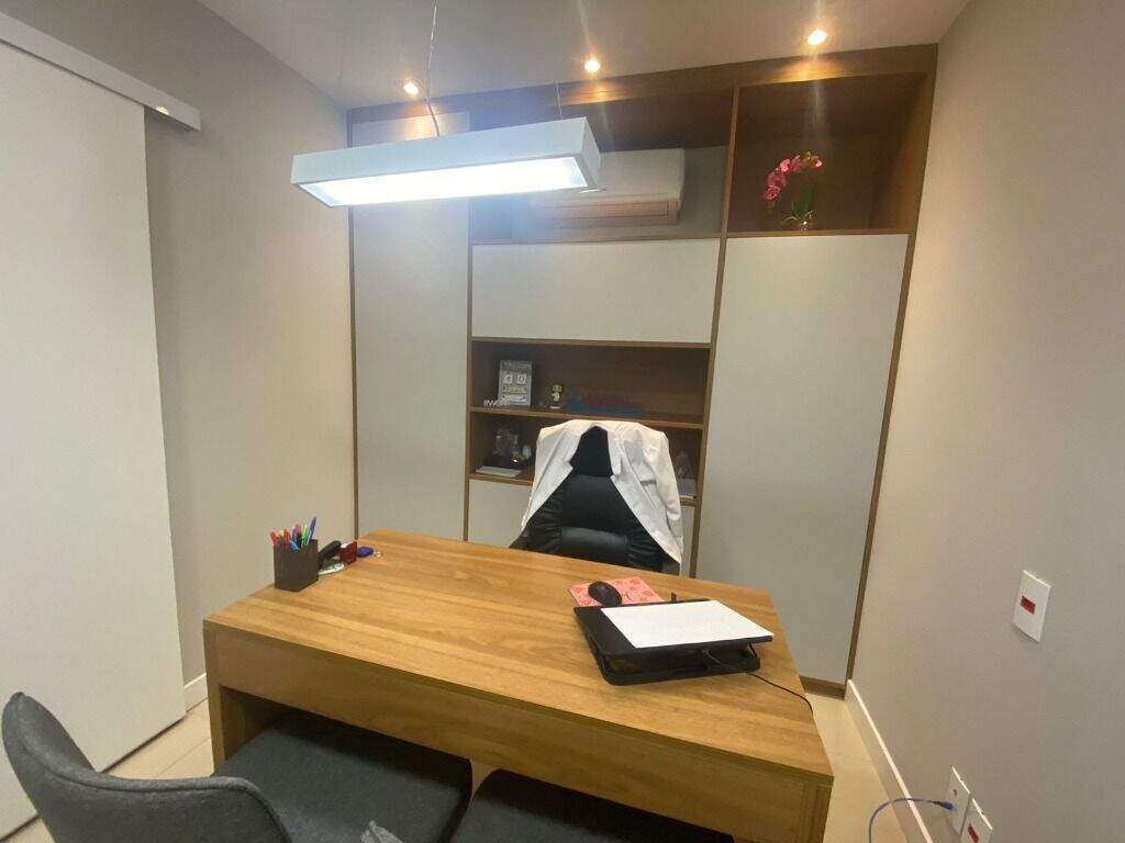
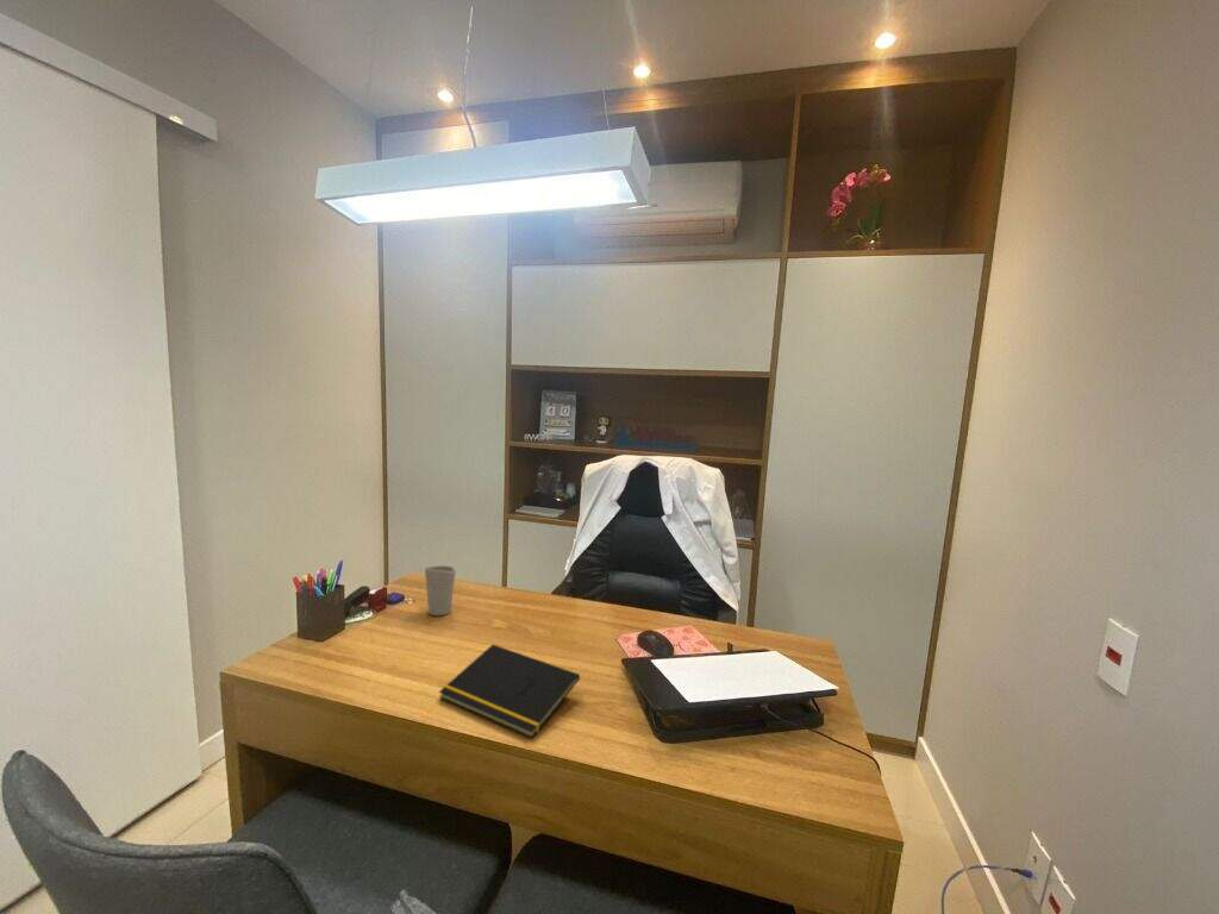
+ notepad (510, 686)
+ cup (439, 588)
